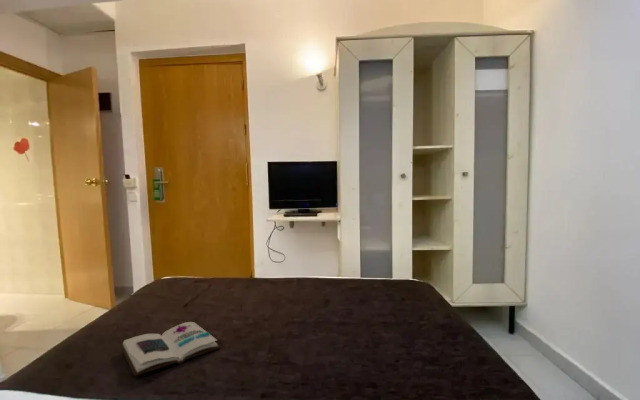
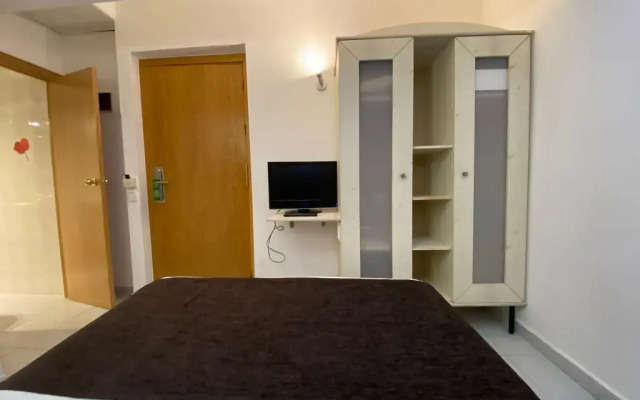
- book (170, 343)
